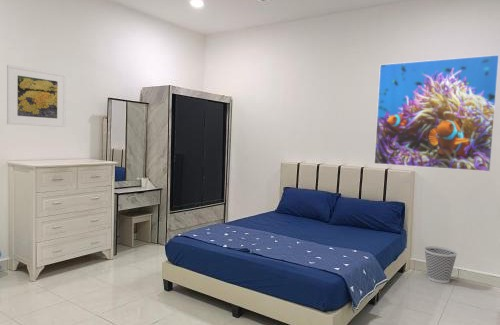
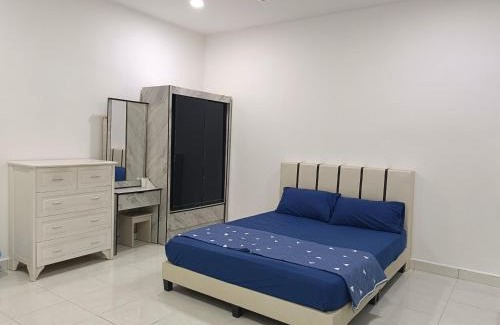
- wastebasket (439, 264)
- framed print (37, 97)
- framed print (431, 114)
